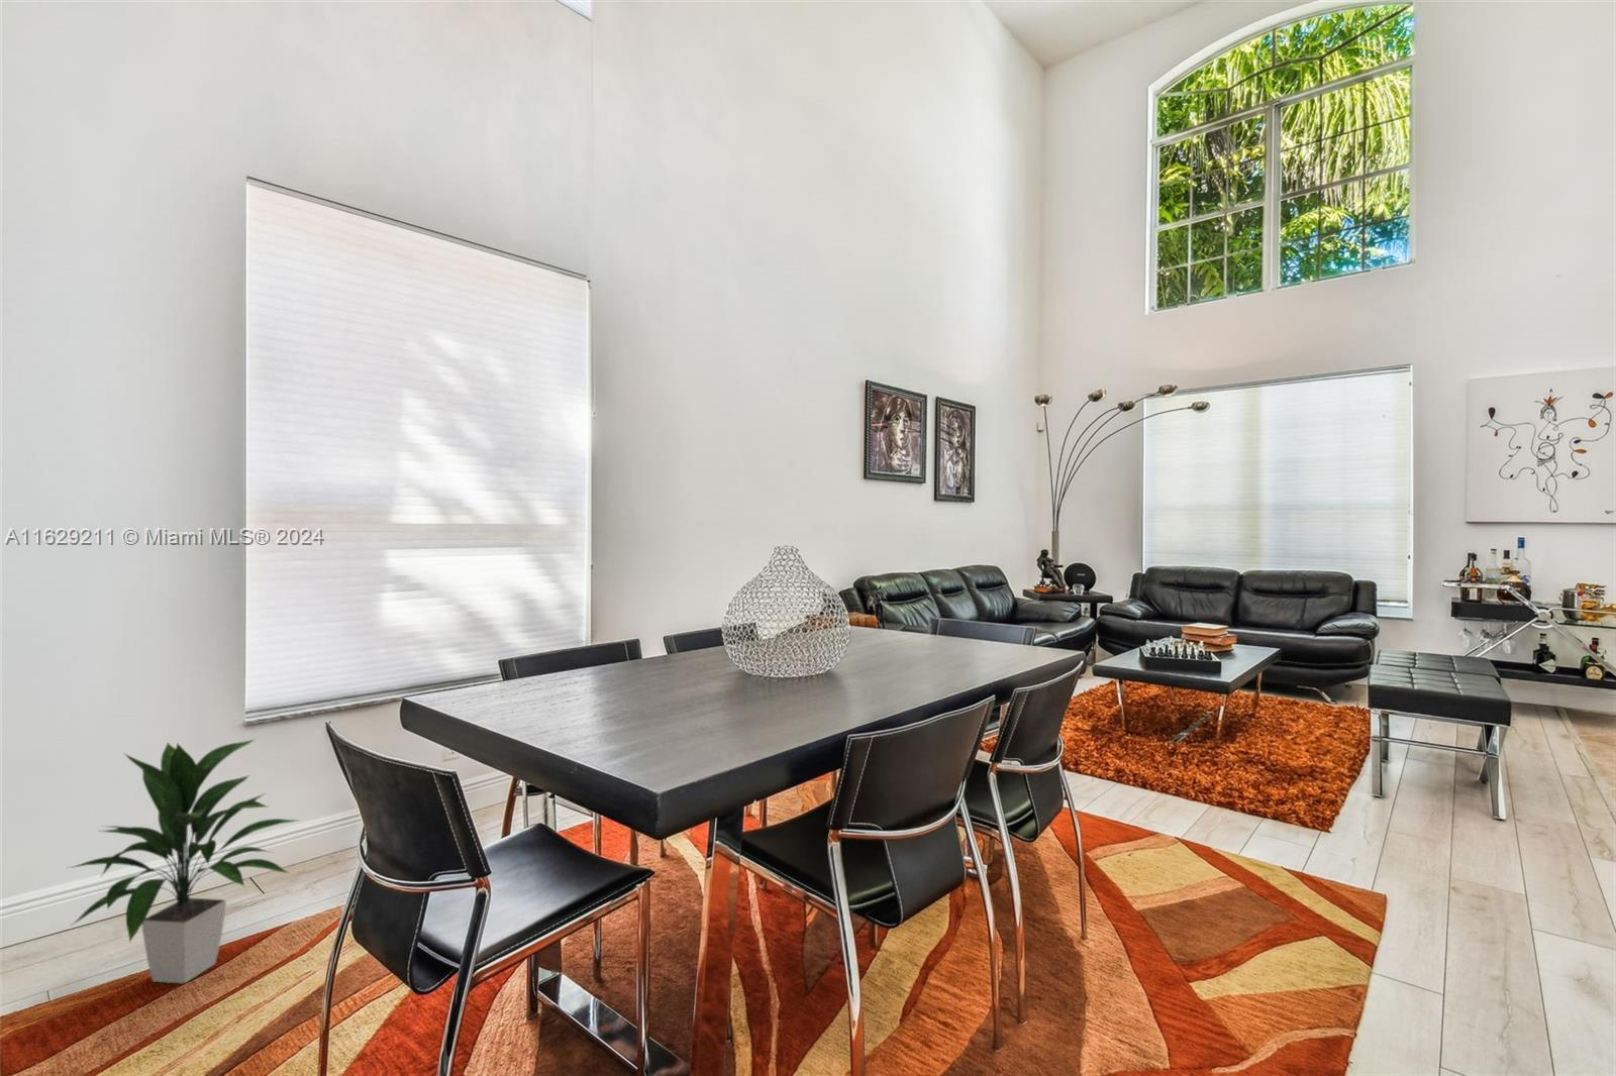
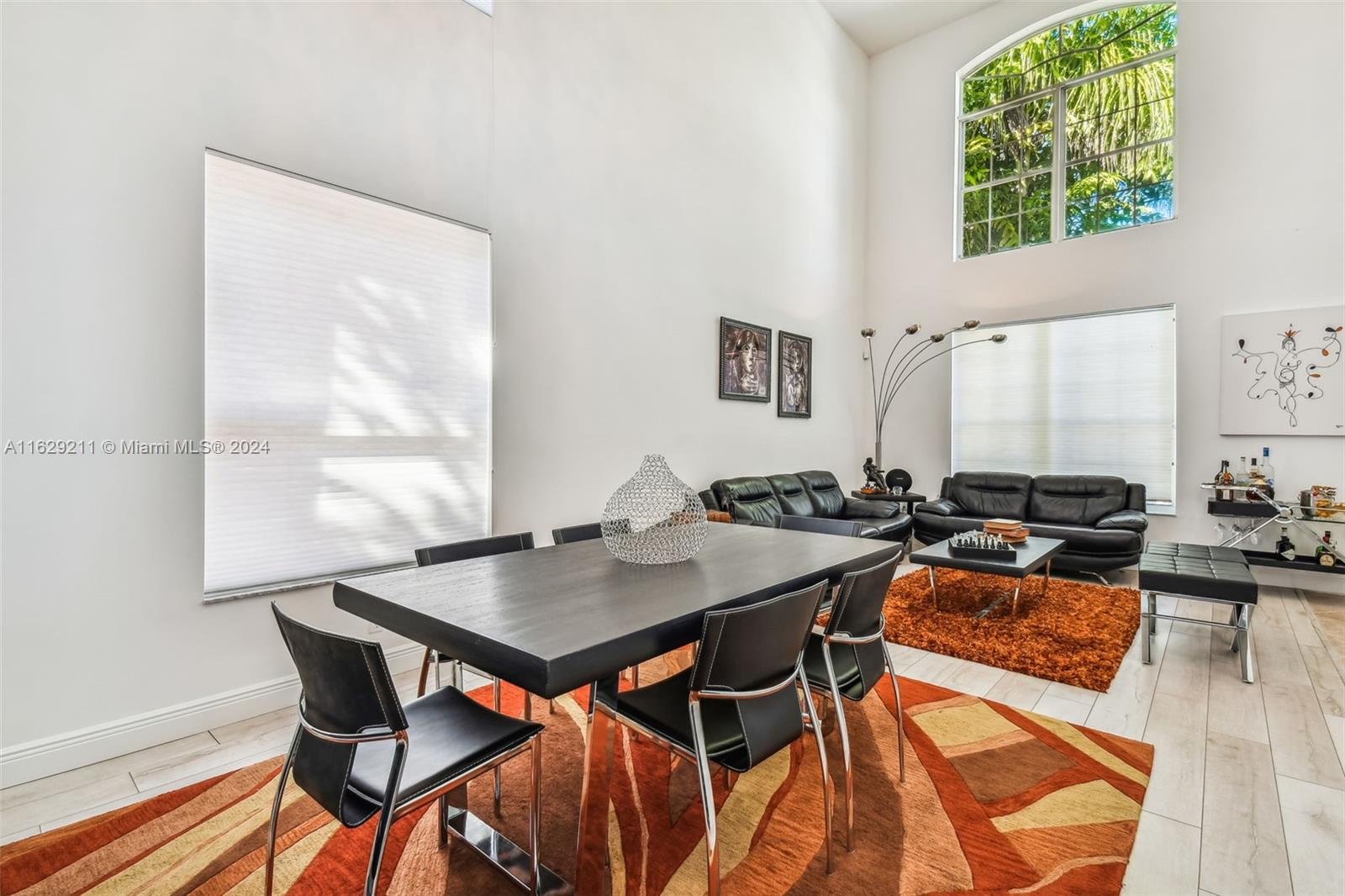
- indoor plant (183, 851)
